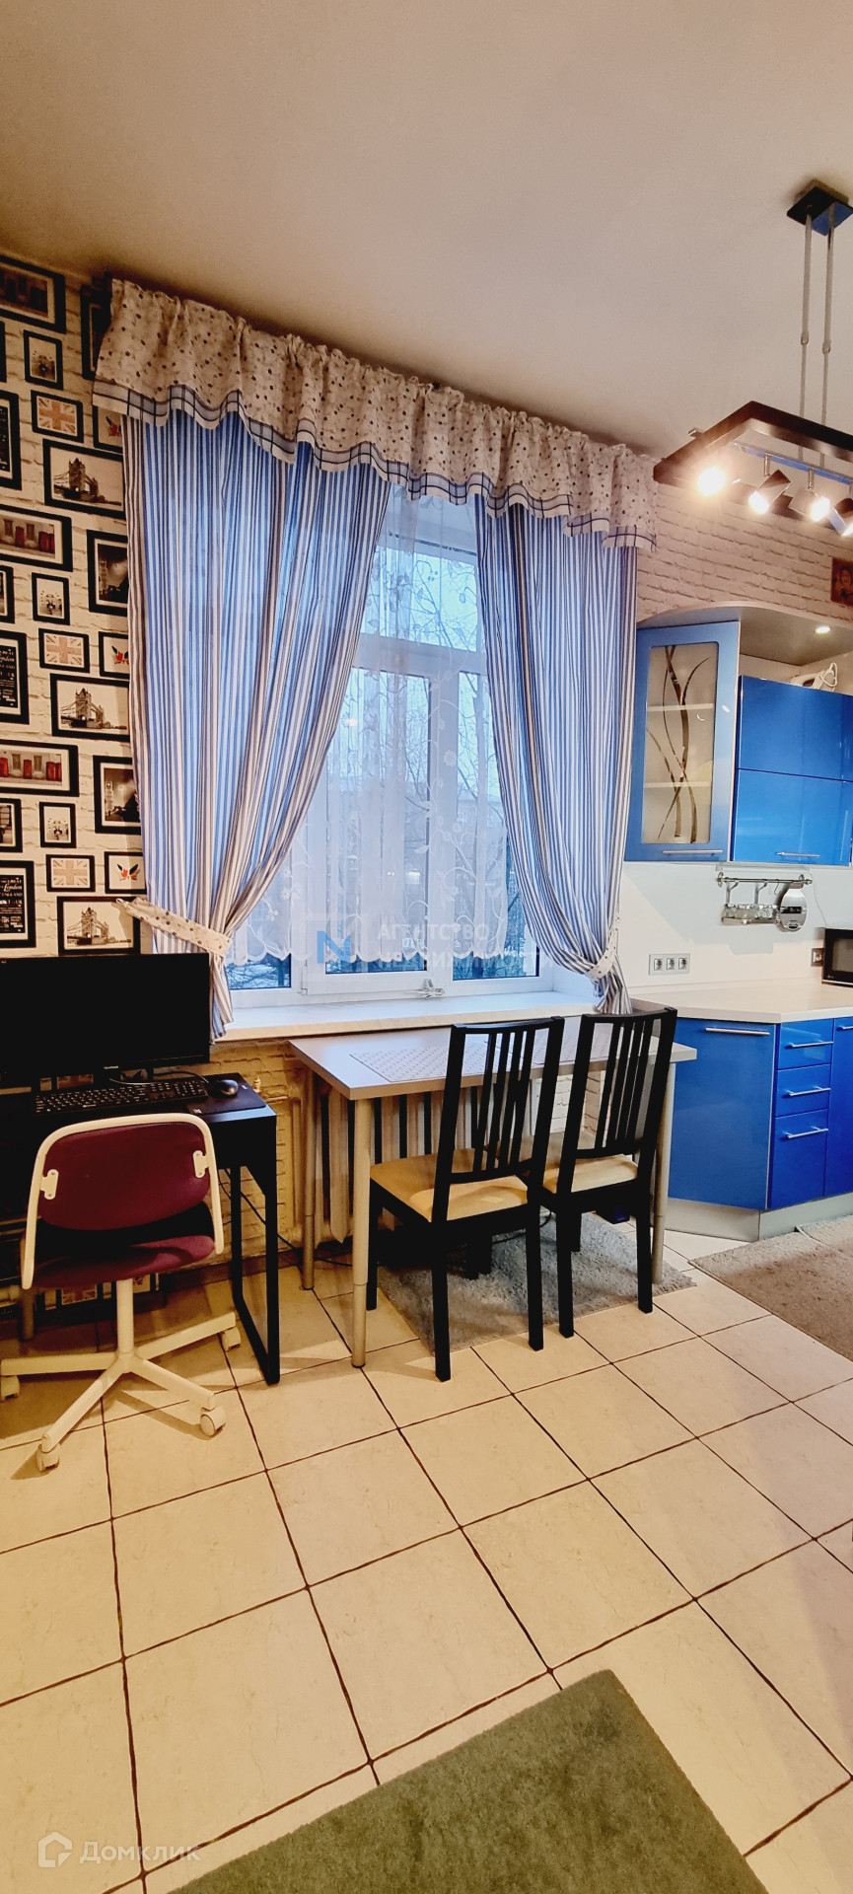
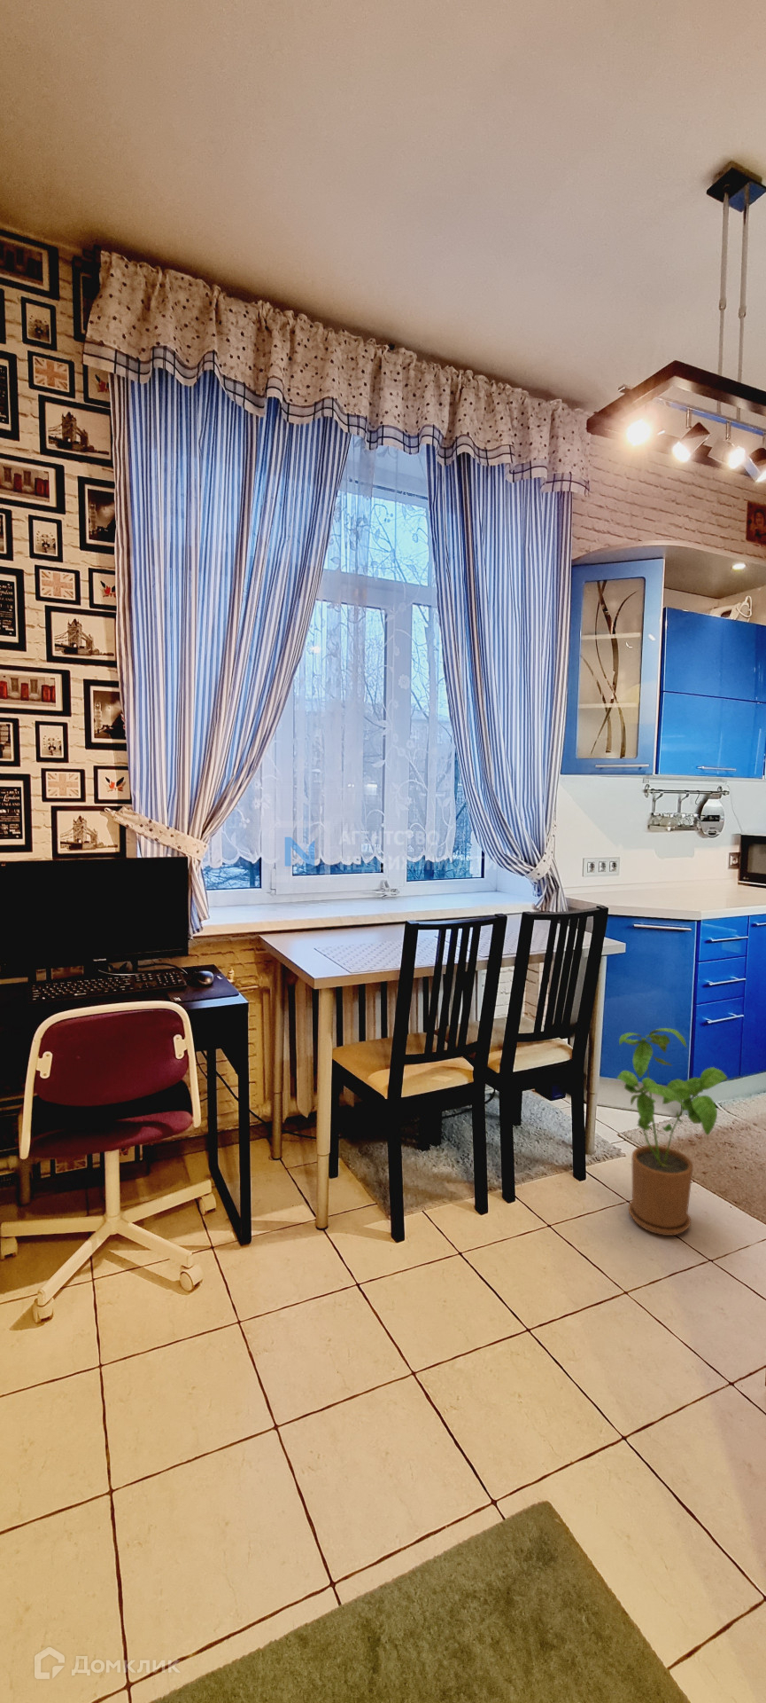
+ house plant (669, 1128)
